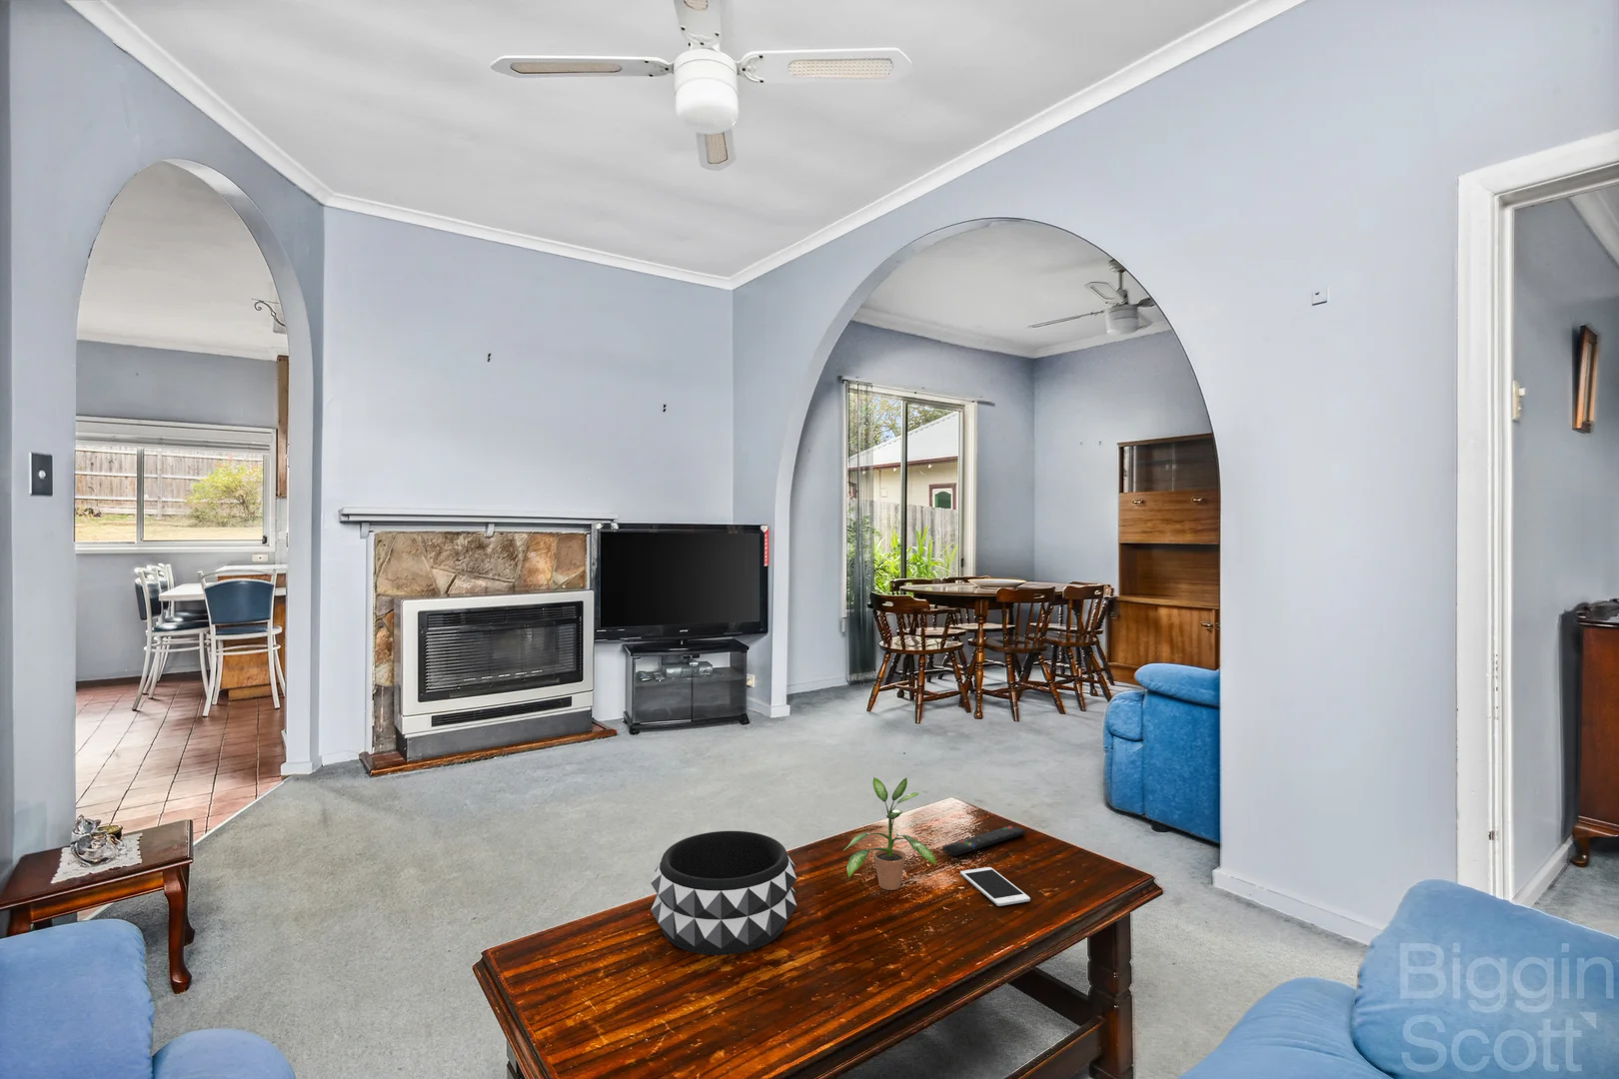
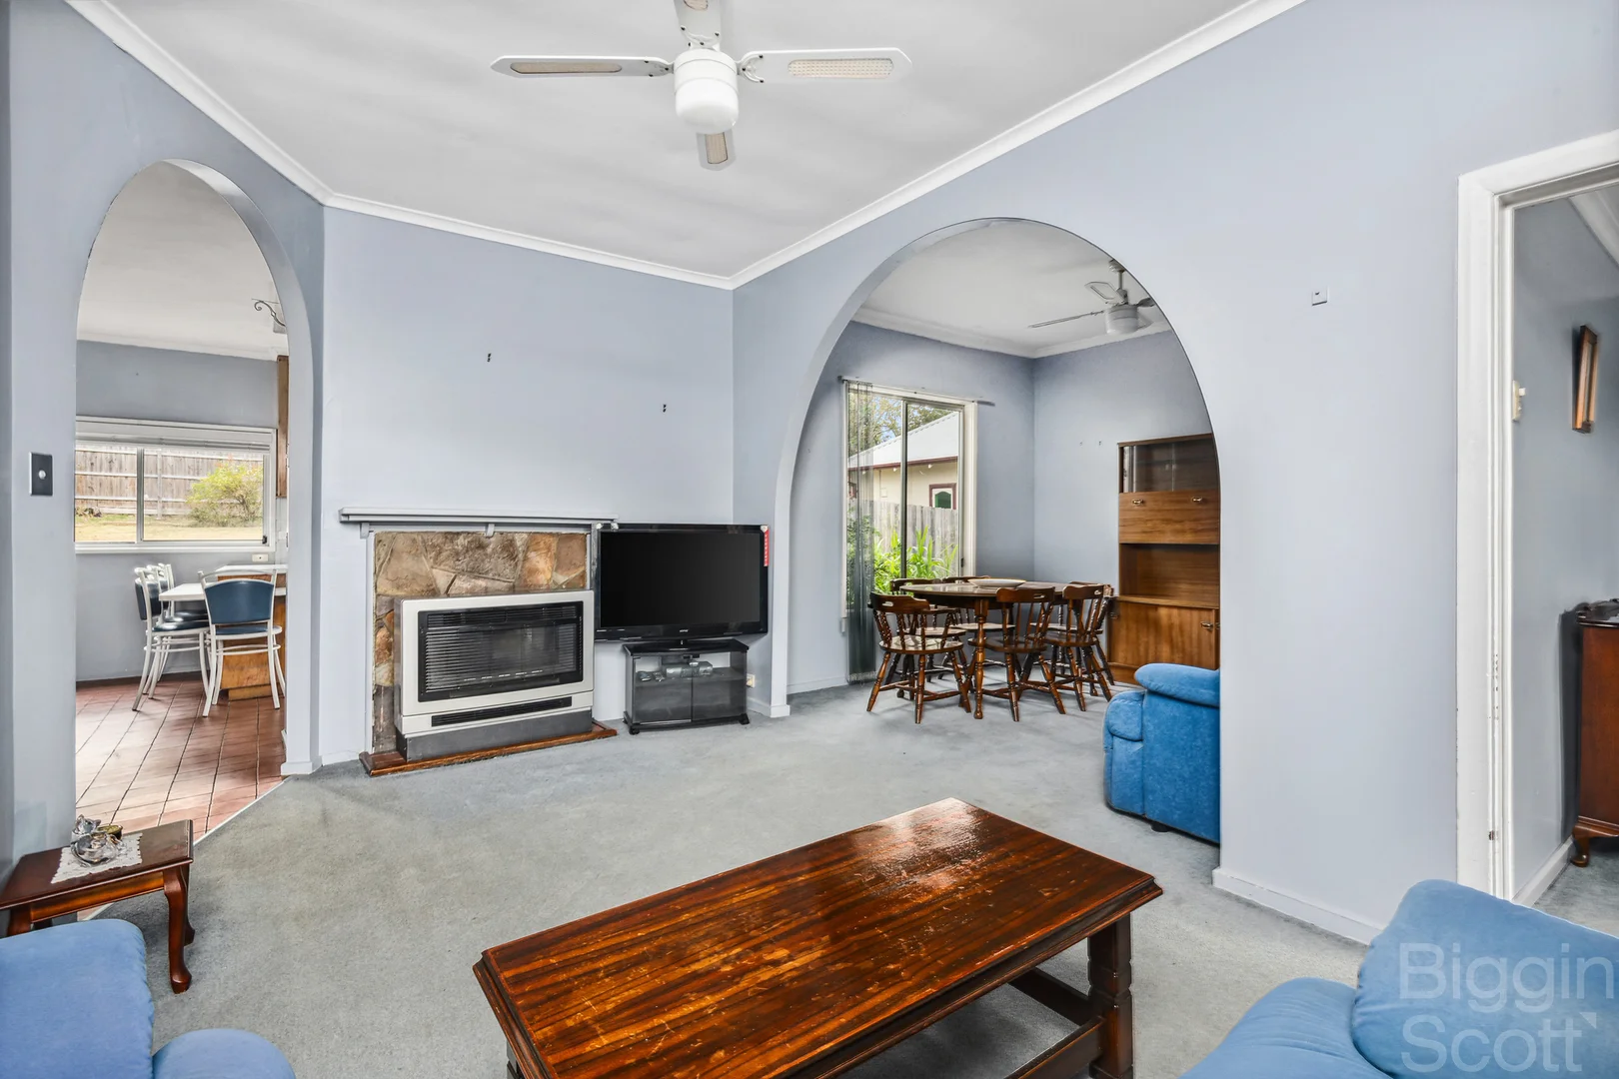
- cell phone (994, 885)
- remote control (985, 841)
- decorative bowl (724, 888)
- potted plant (889, 830)
